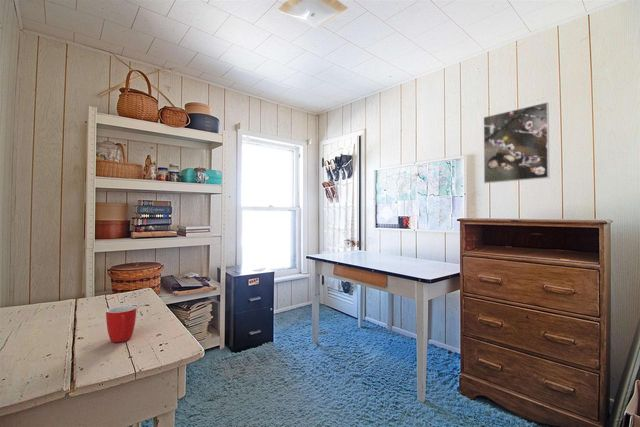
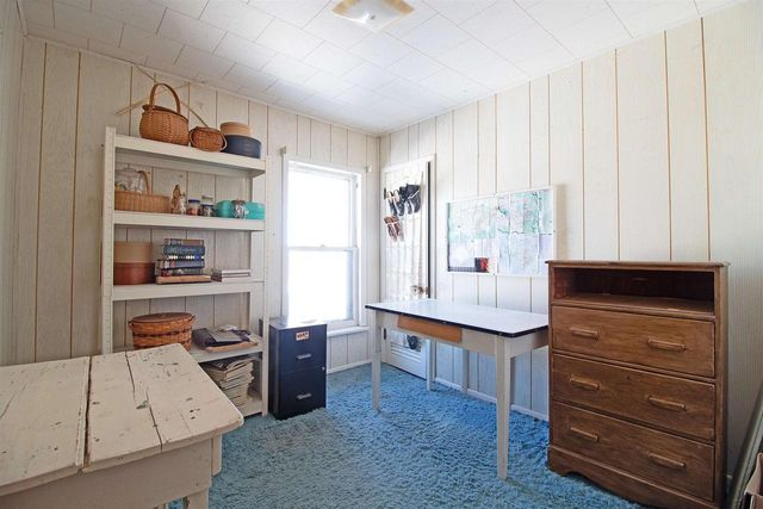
- mug (121, 325)
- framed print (514, 145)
